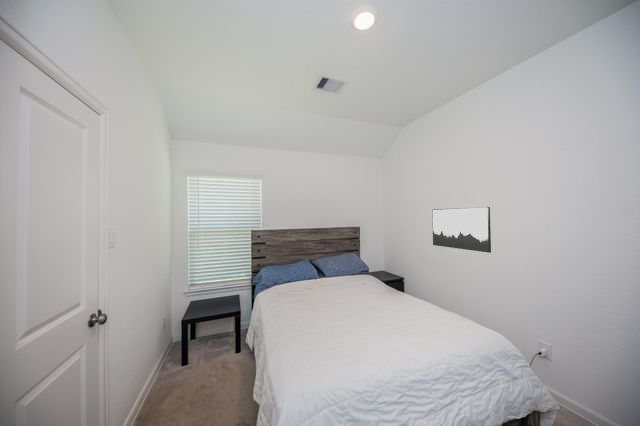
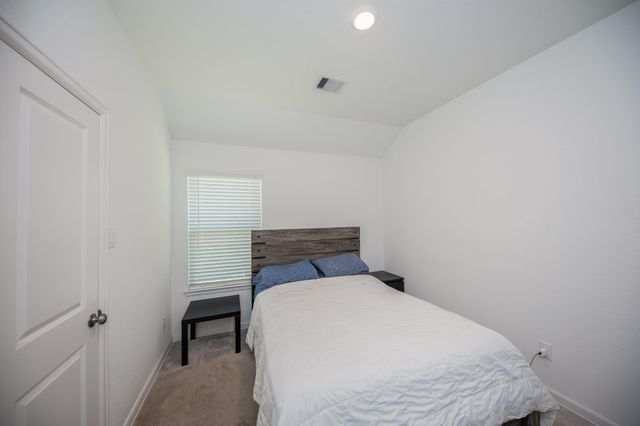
- wall art (457, 228)
